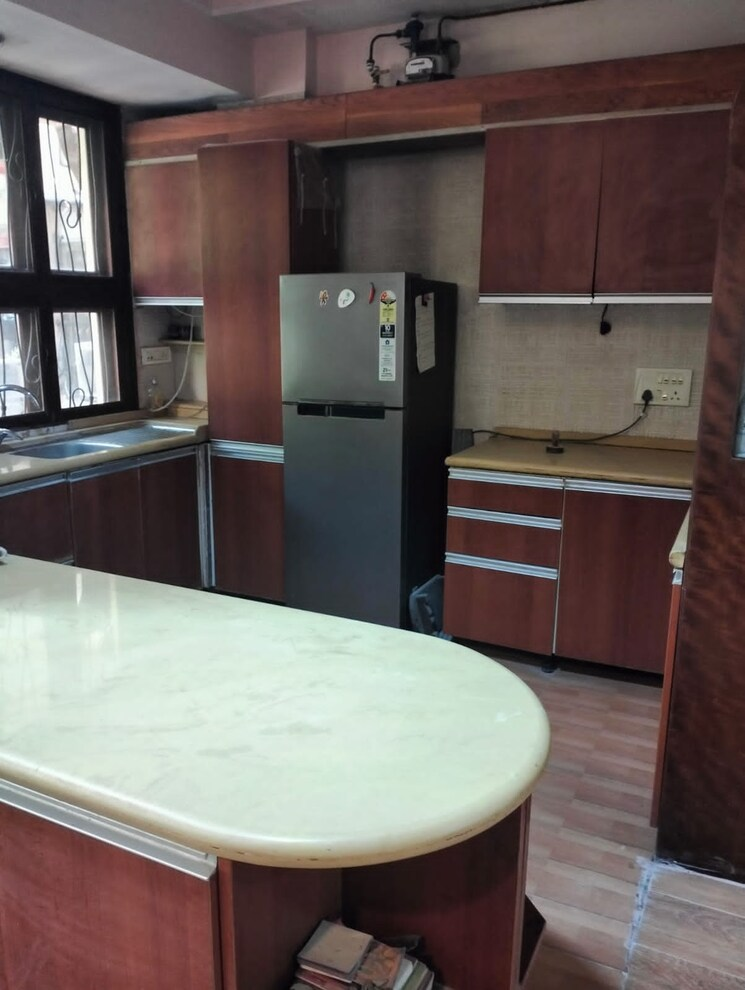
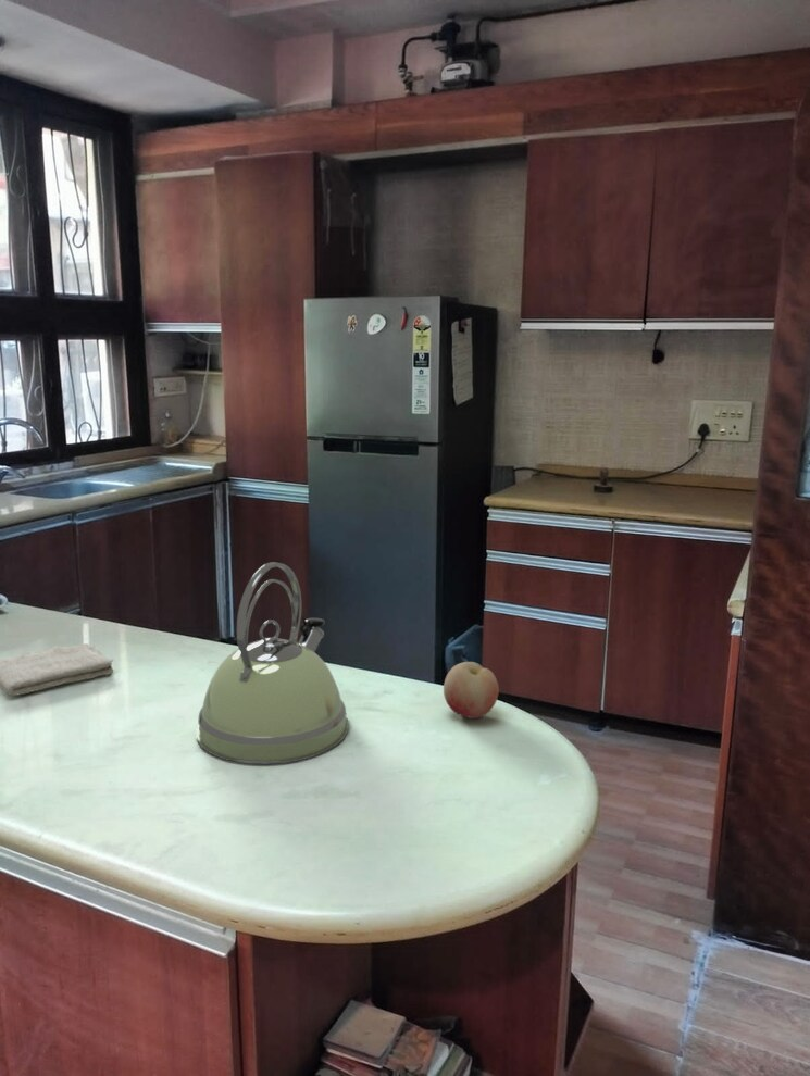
+ kettle (276, 645)
+ fruit (471, 689)
+ washcloth (51, 666)
